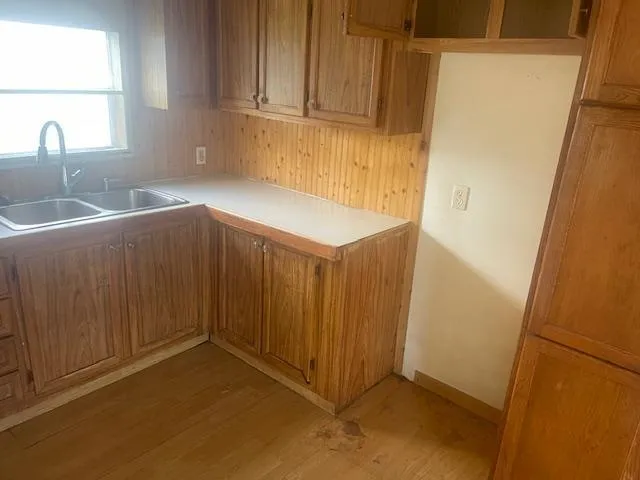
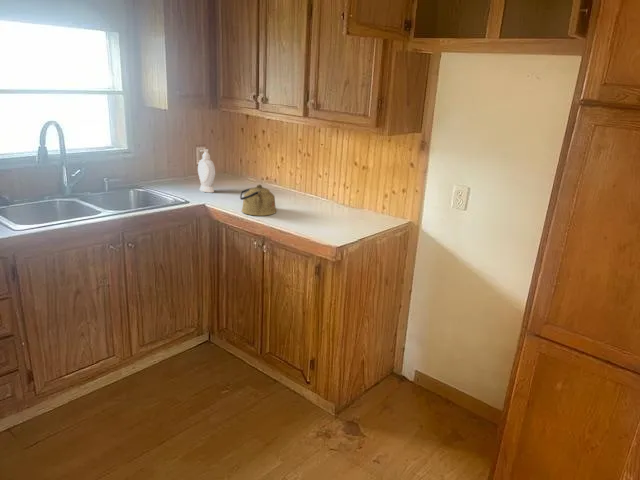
+ soap bottle (205, 171)
+ kettle (258, 198)
